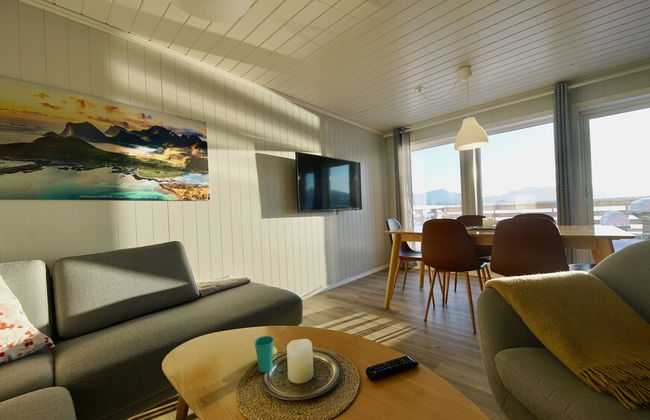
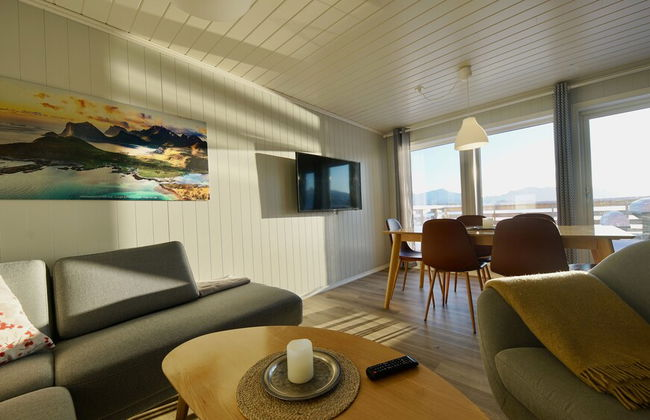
- cup (265, 349)
